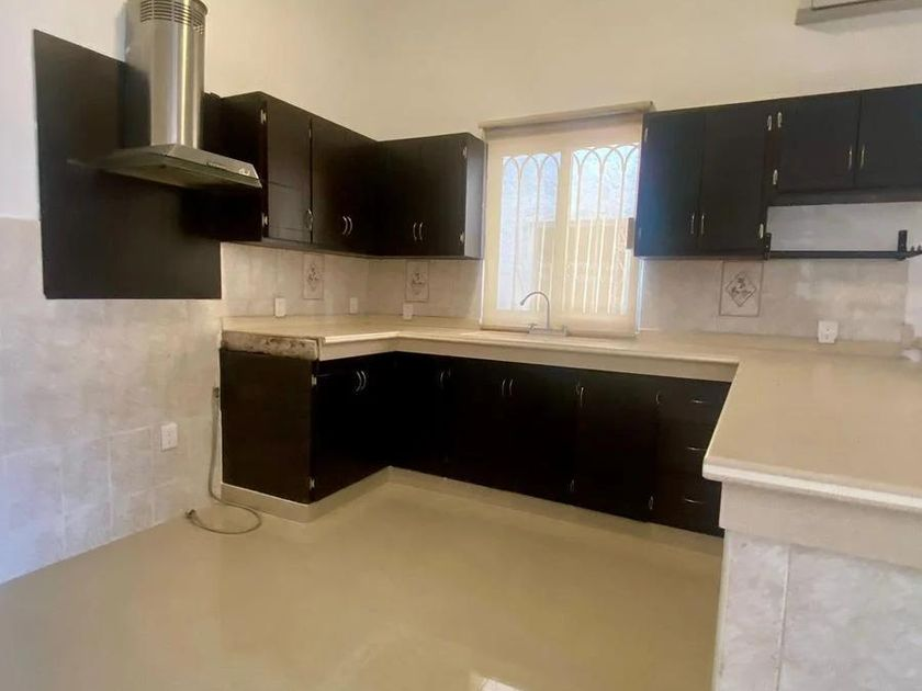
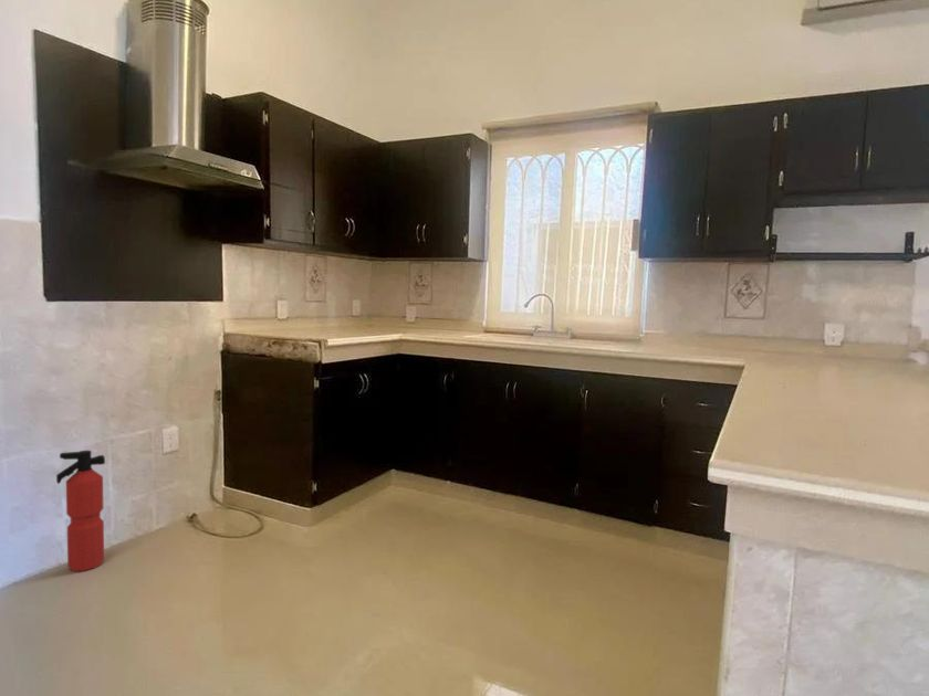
+ fire extinguisher (82, 508)
